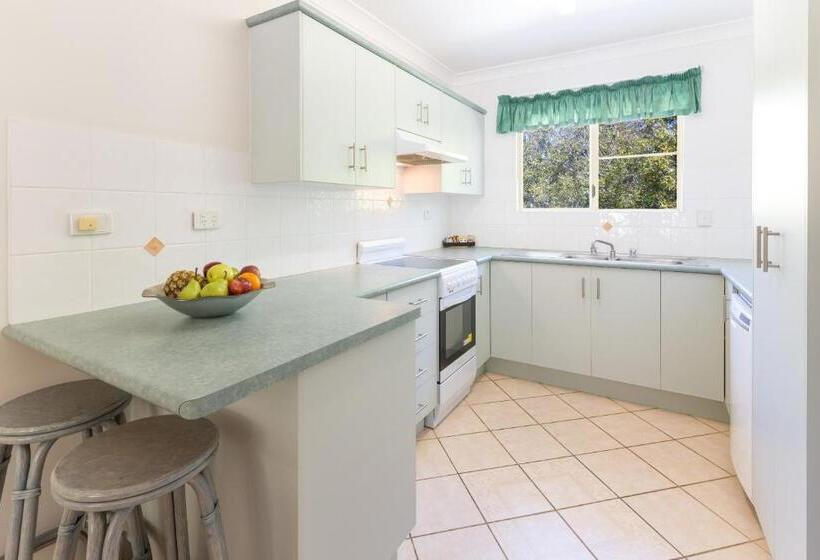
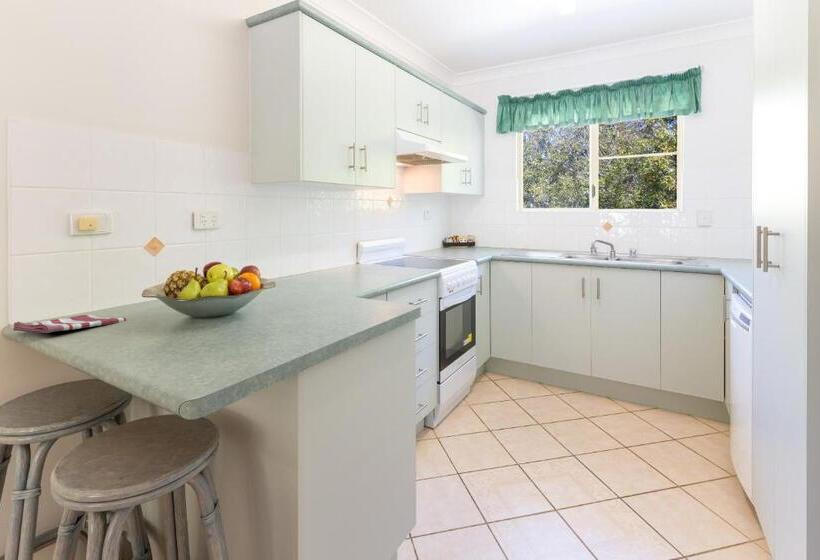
+ dish towel (72, 322)
